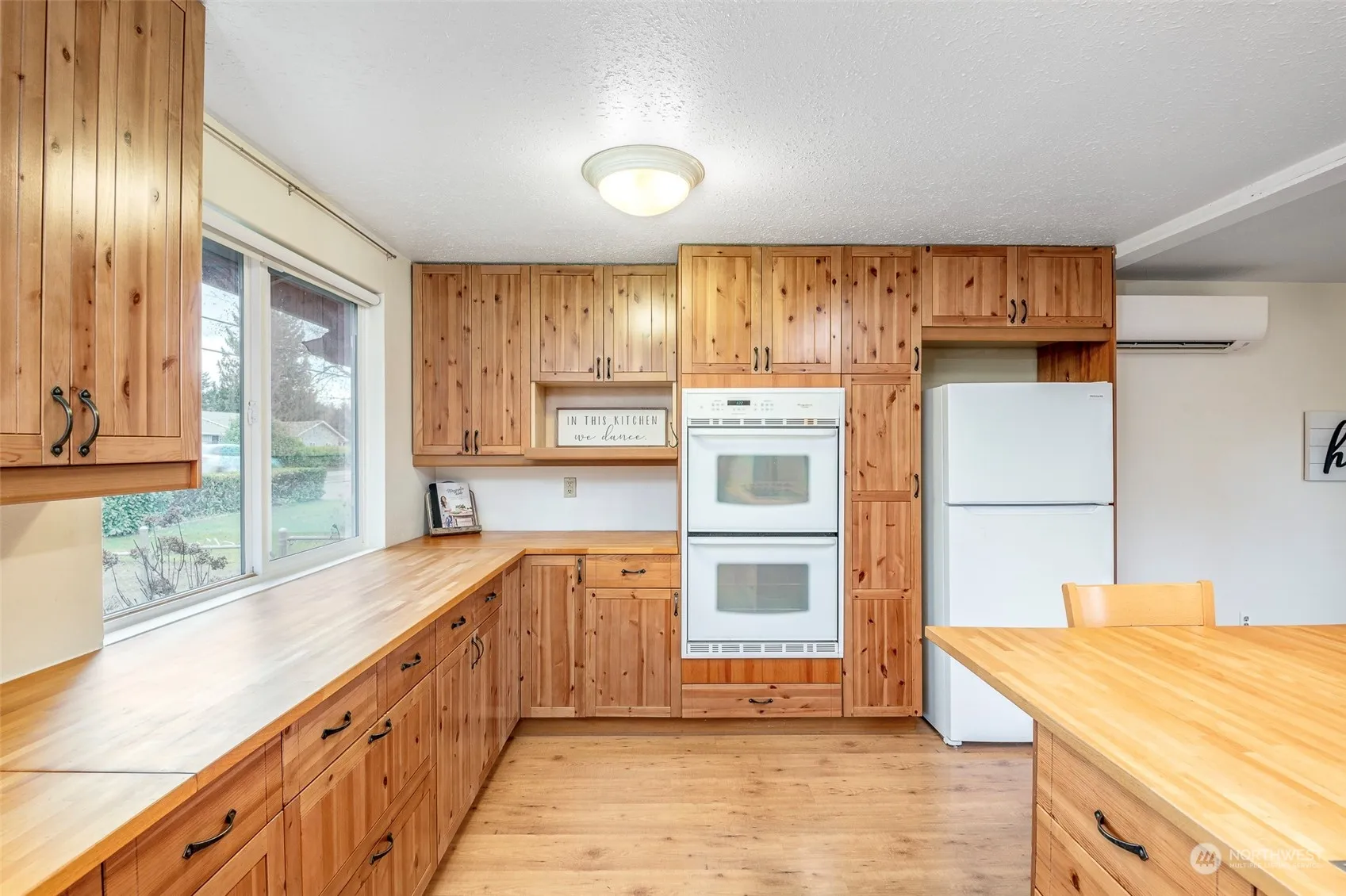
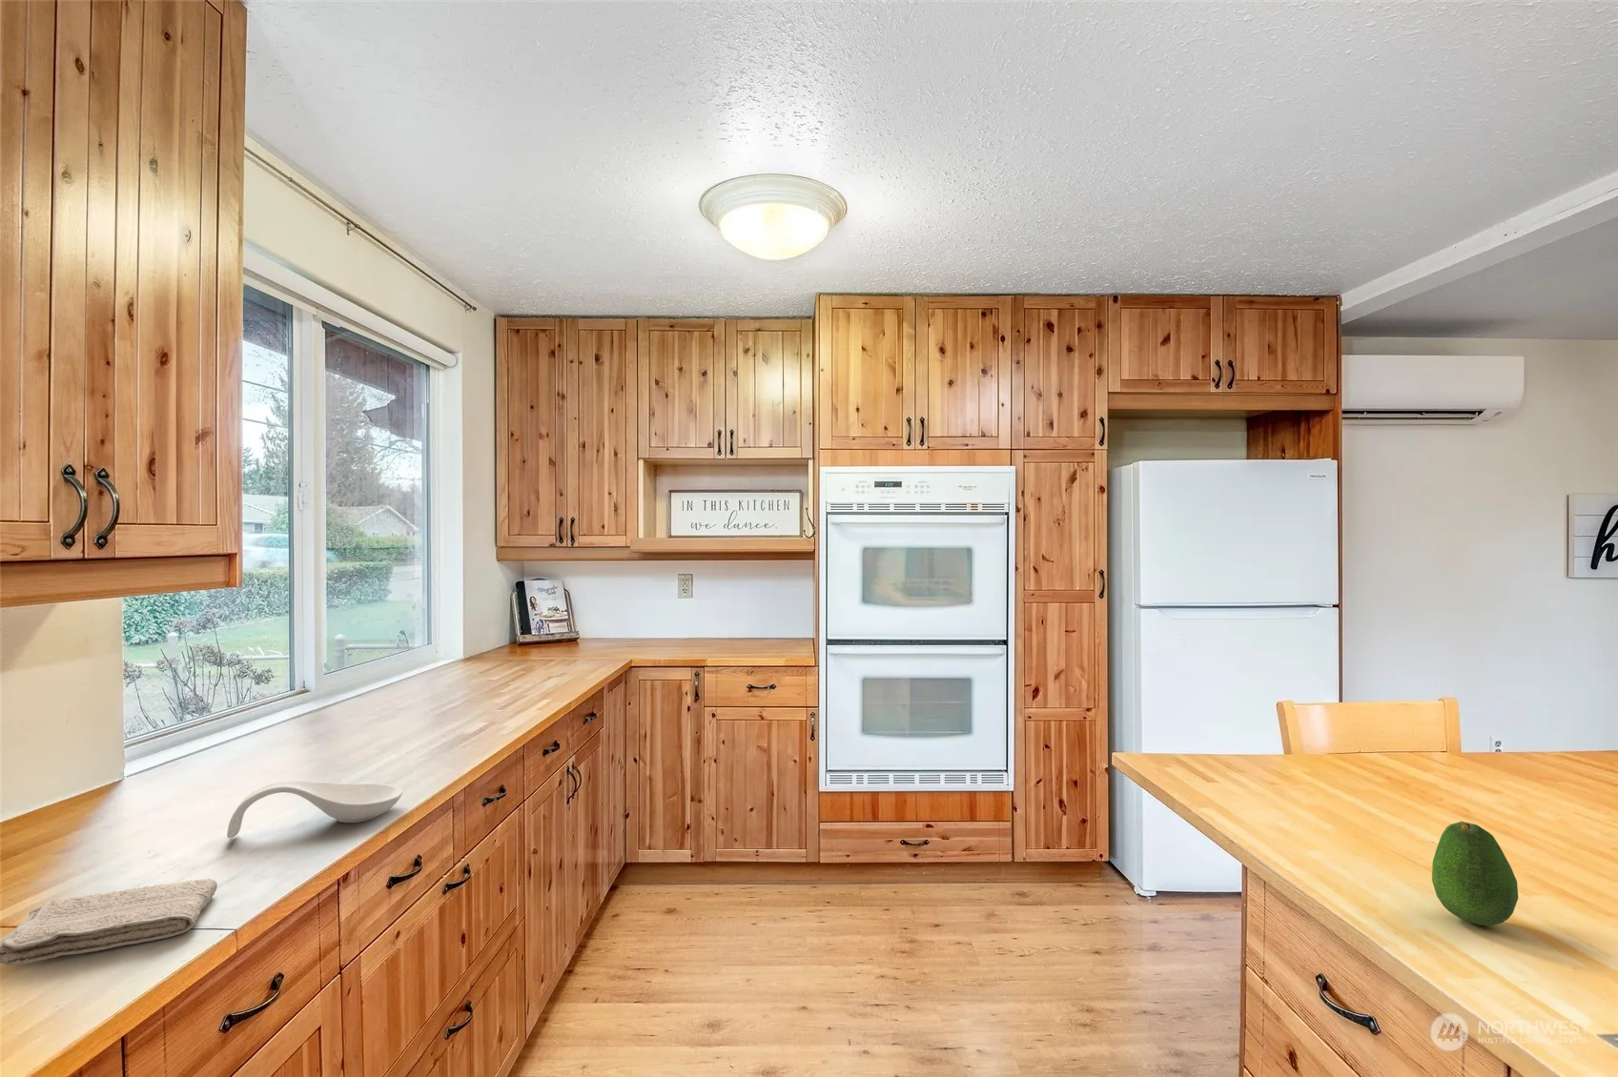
+ washcloth (113, 916)
+ spoon rest (320, 801)
+ fruit (1473, 873)
